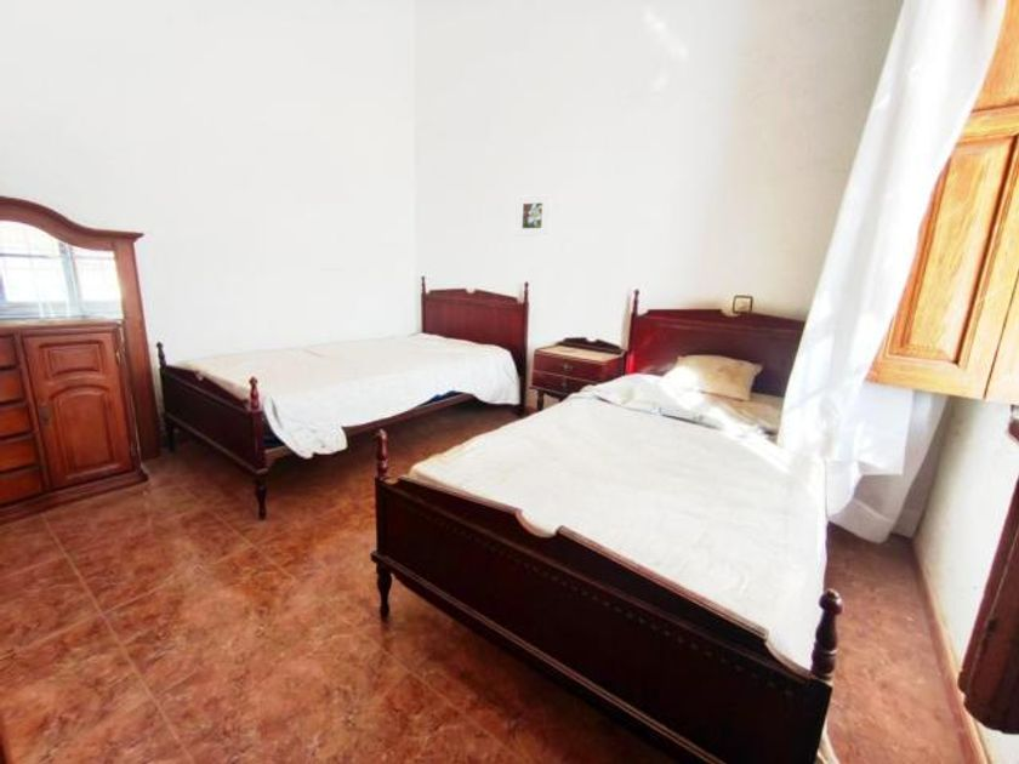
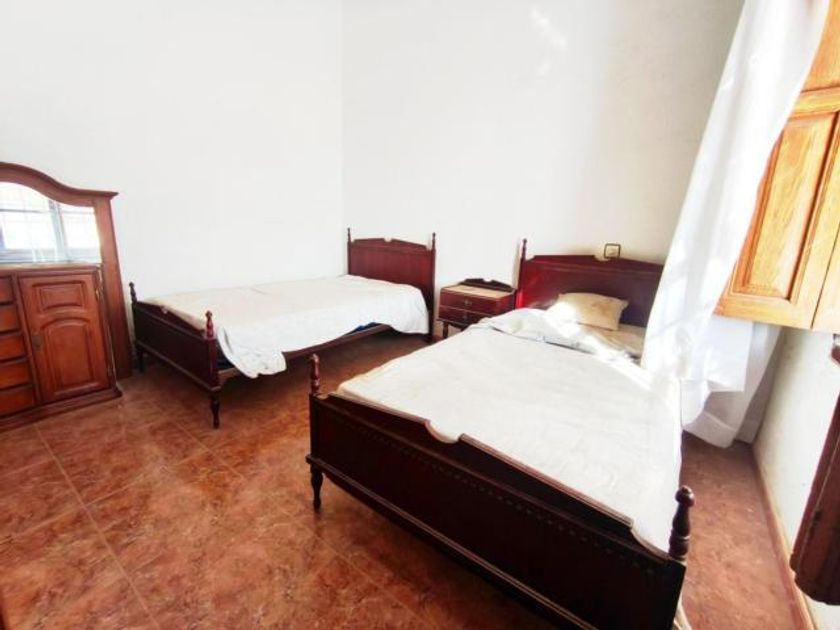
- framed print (533, 216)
